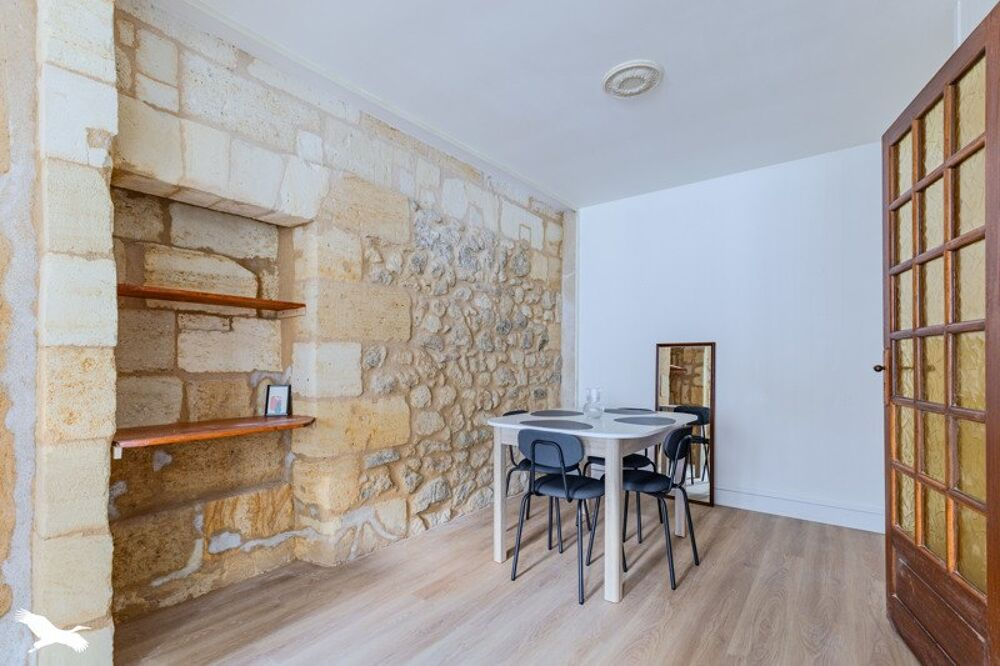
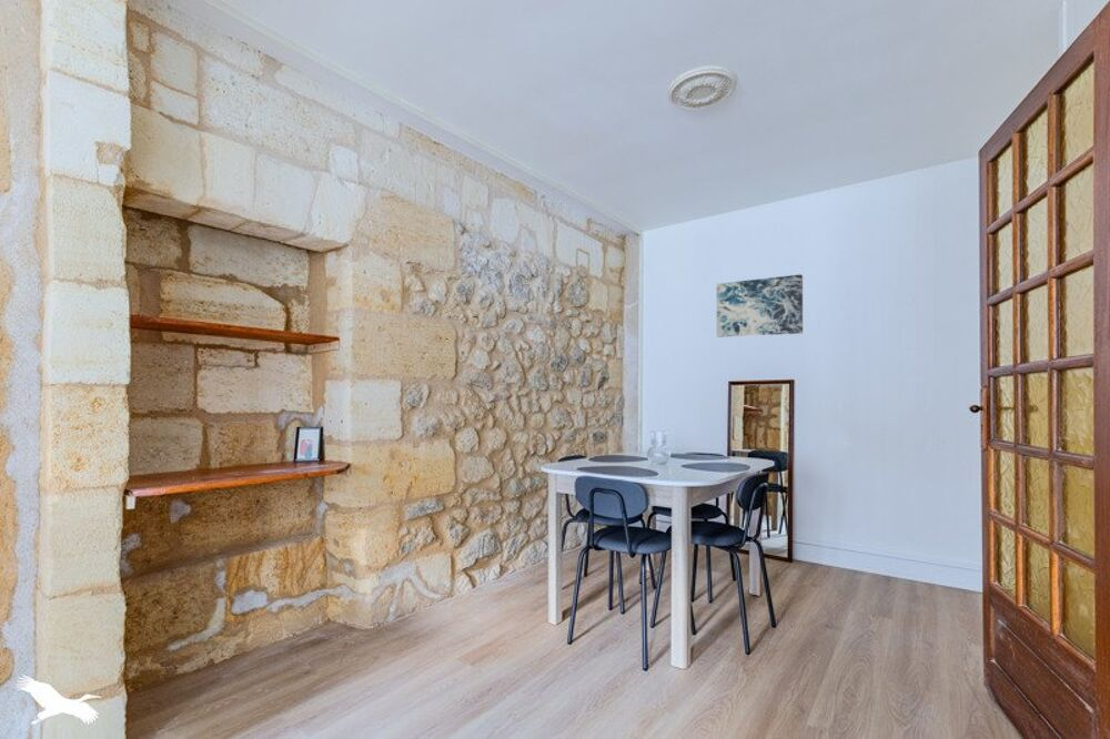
+ wall art (757, 307)
